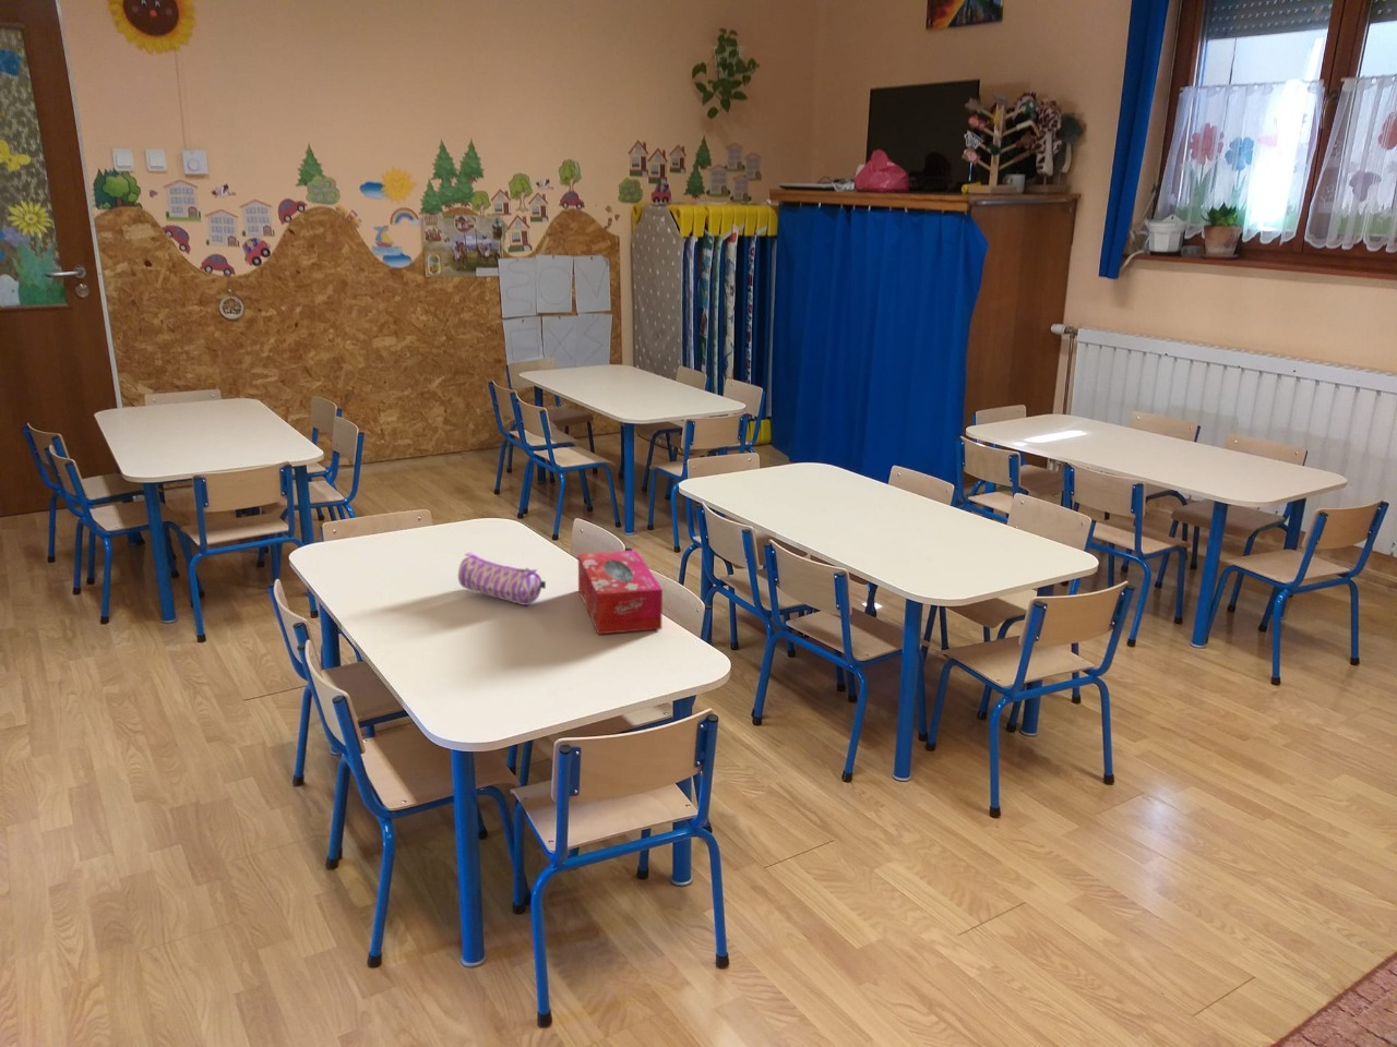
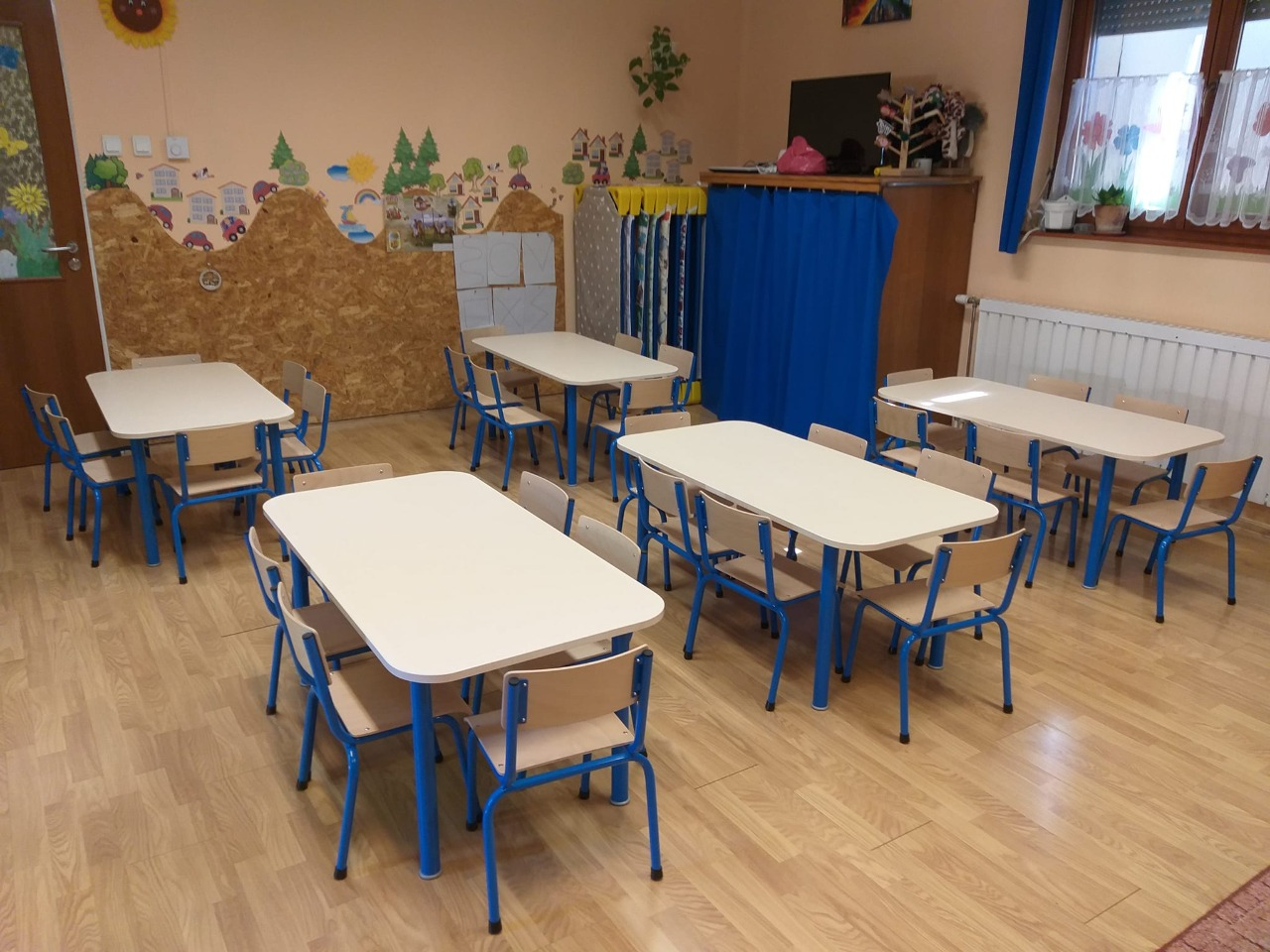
- tissue box (618, 589)
- pencil case (498, 580)
